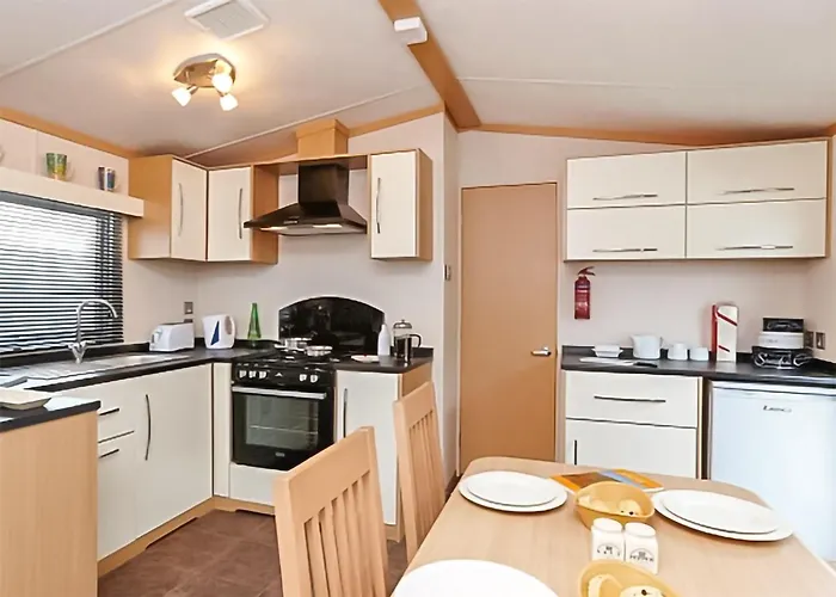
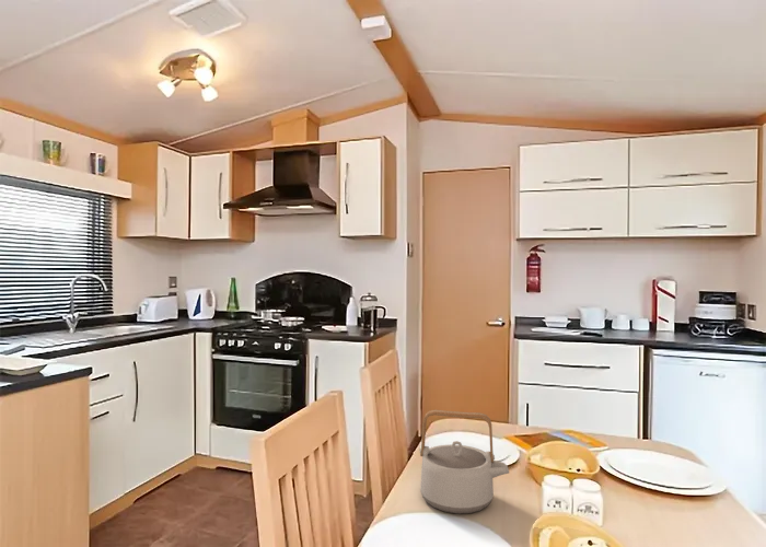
+ teapot (463, 456)
